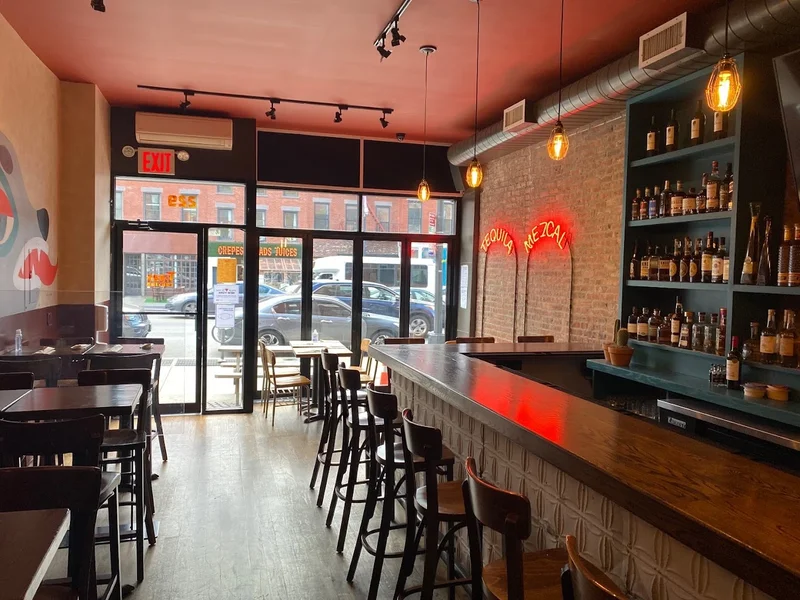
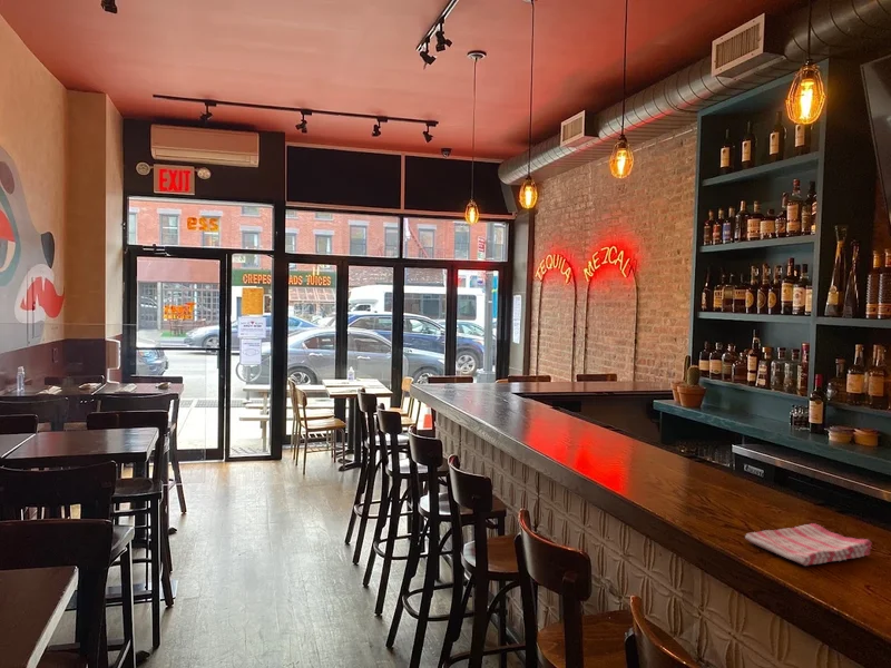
+ dish towel (806, 541)
